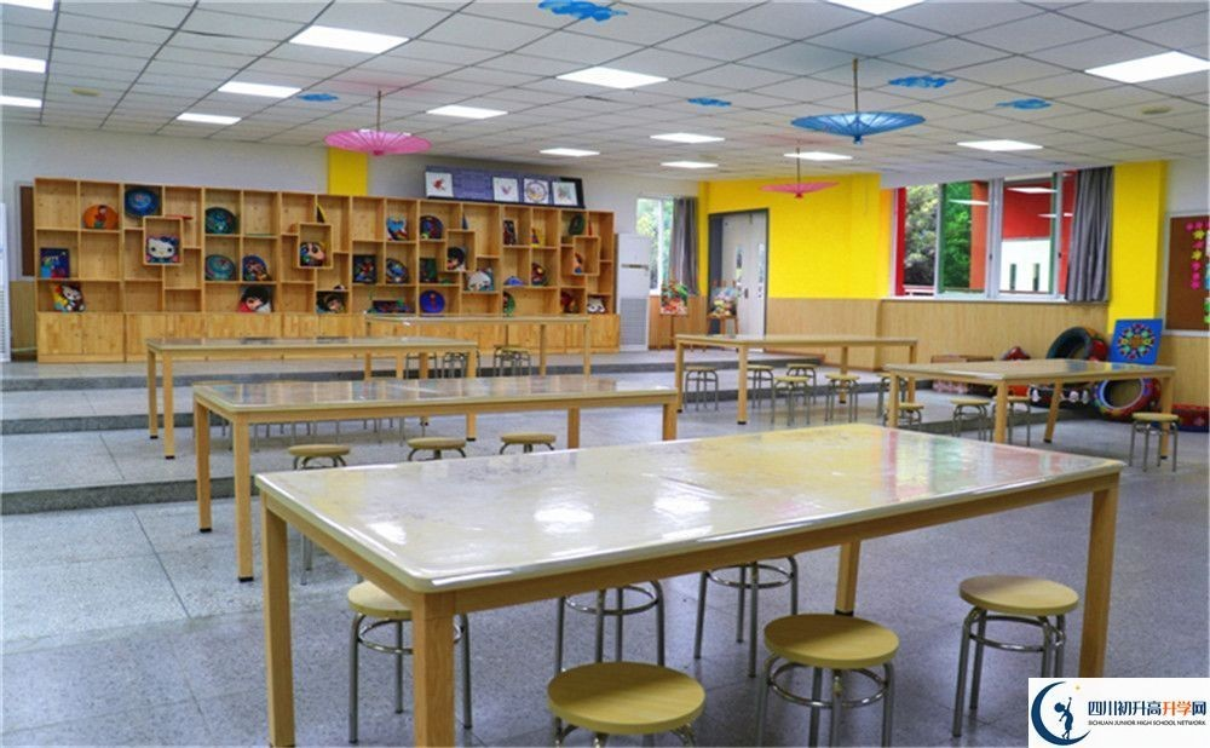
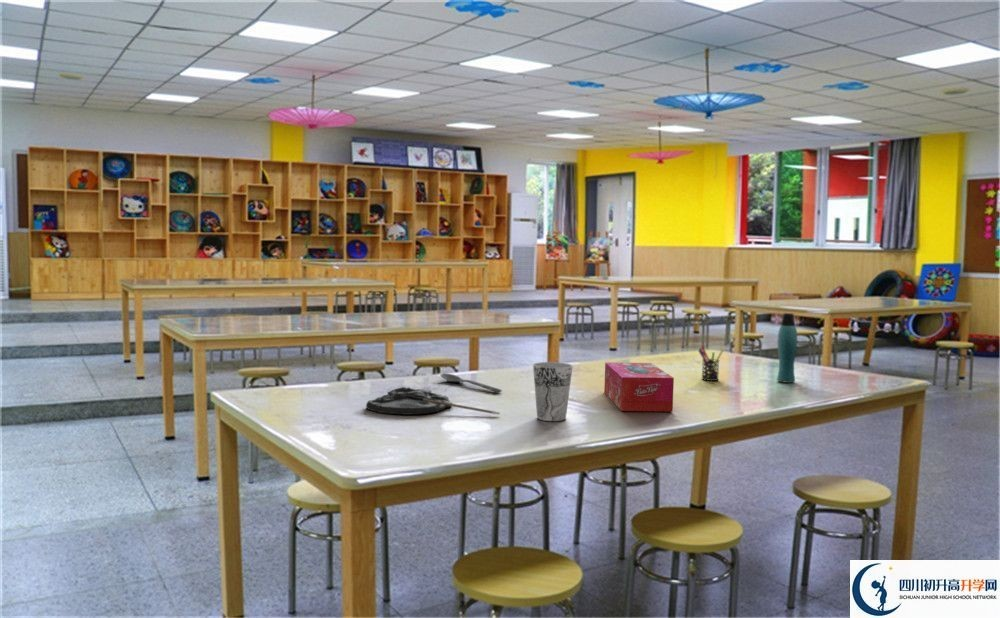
+ pen holder (710, 362)
+ tissue box (637, 385)
+ cup (552, 391)
+ bottle (787, 347)
+ spoon (470, 382)
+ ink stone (427, 400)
